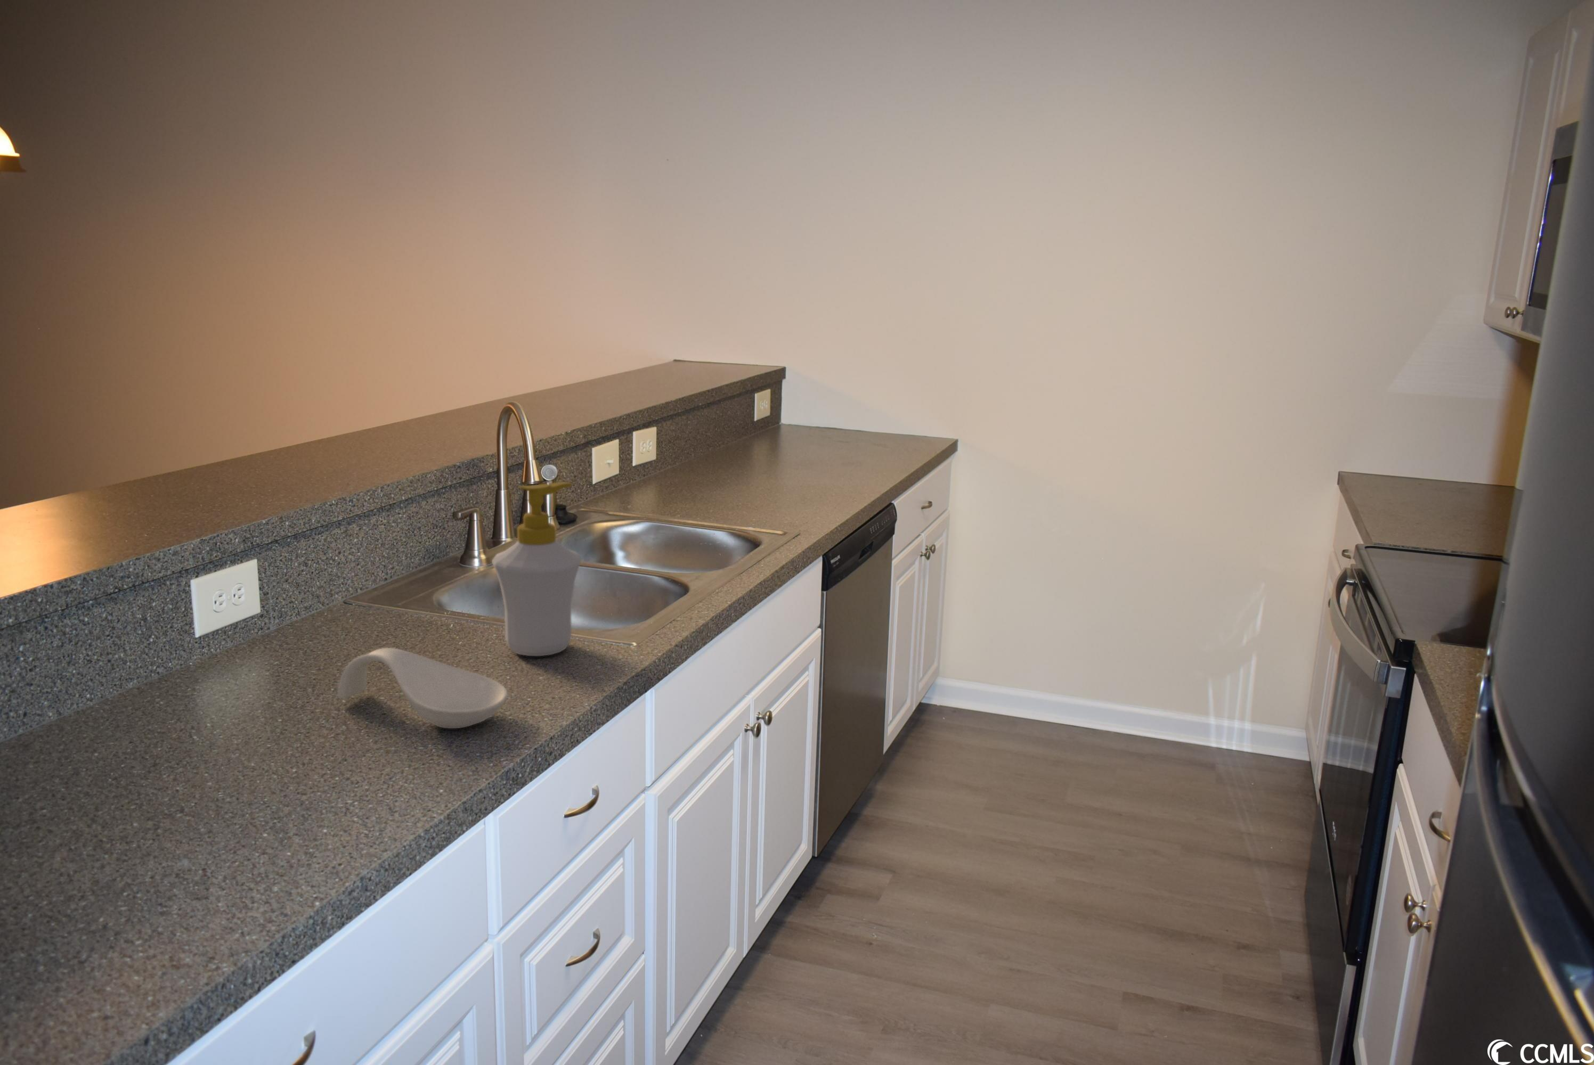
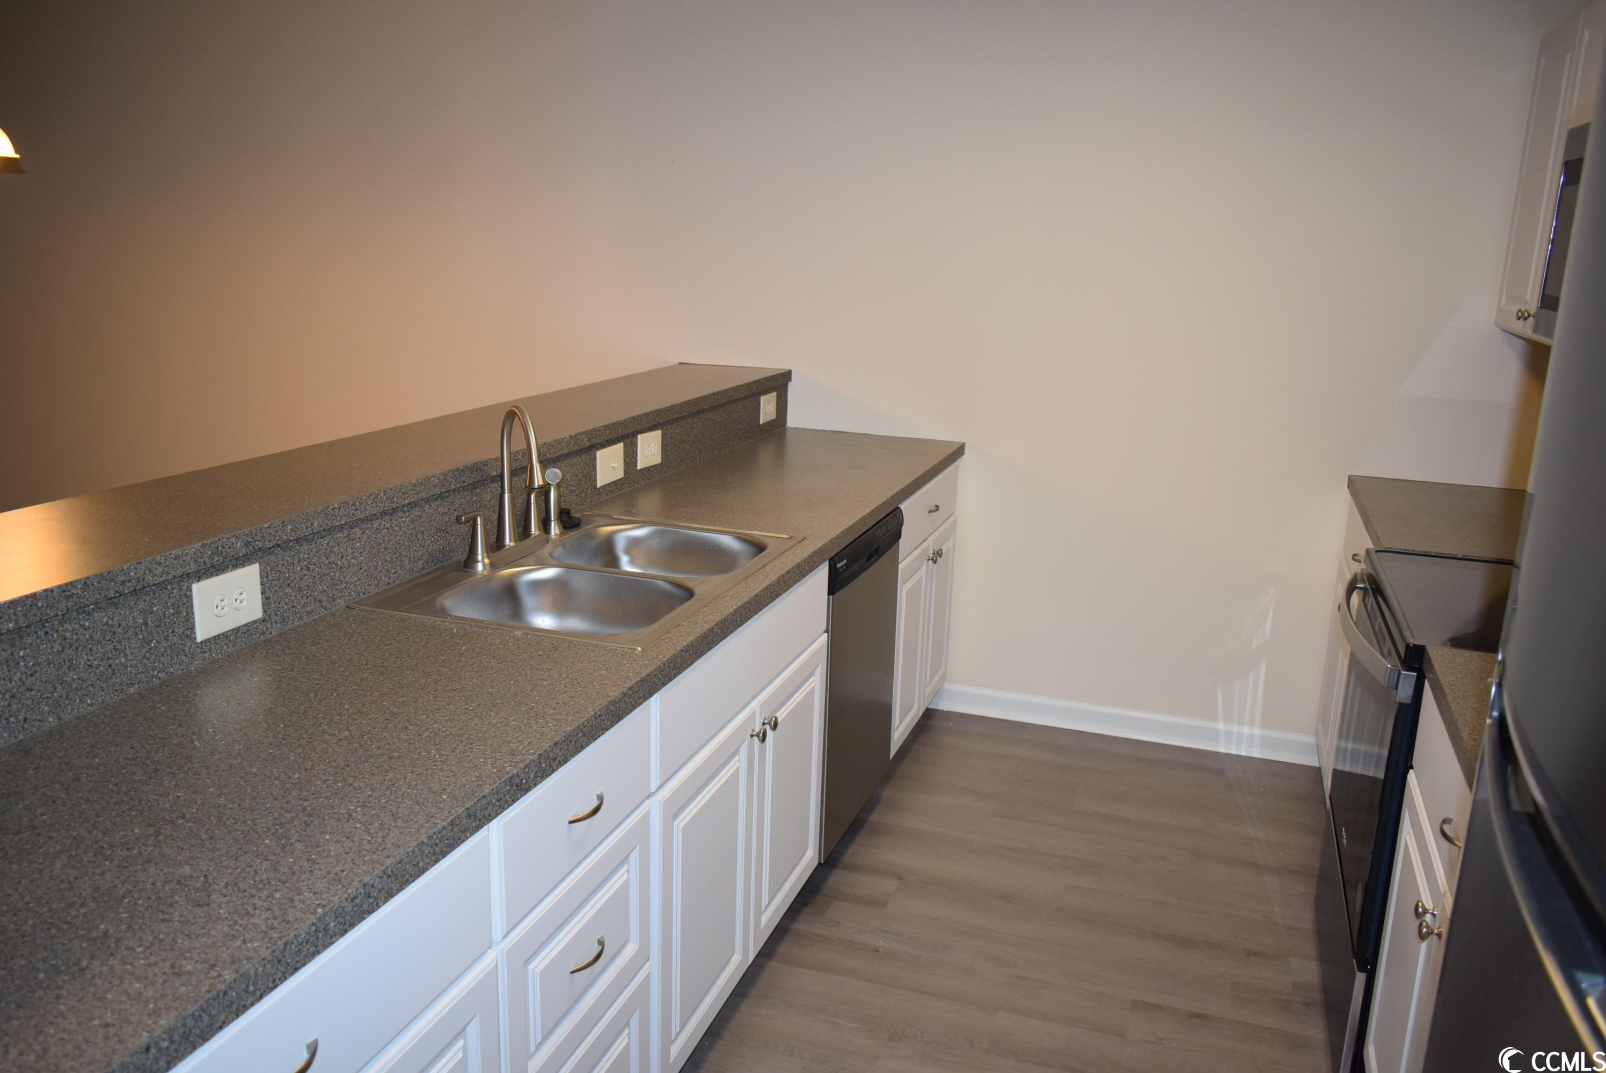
- soap bottle (537, 568)
- spoon rest (420, 686)
